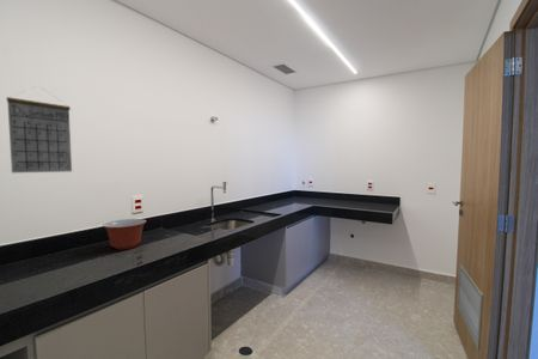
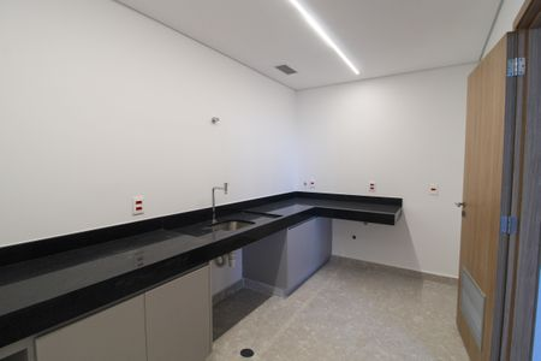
- calendar (42, 128)
- mixing bowl (126, 235)
